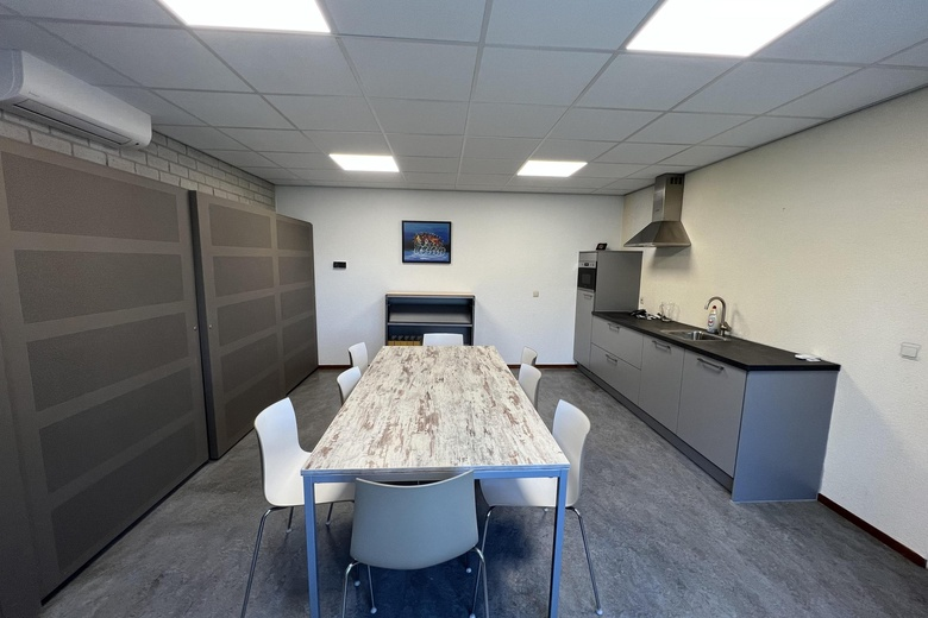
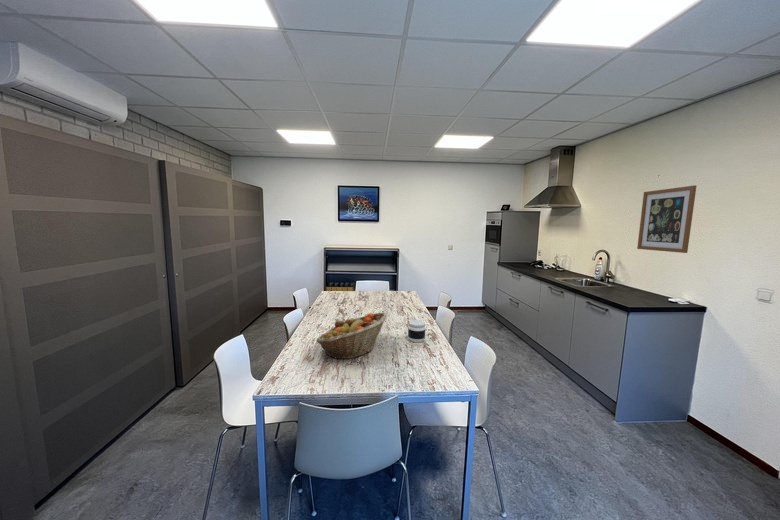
+ fruit basket (353, 332)
+ wall art (663, 220)
+ jar (416, 330)
